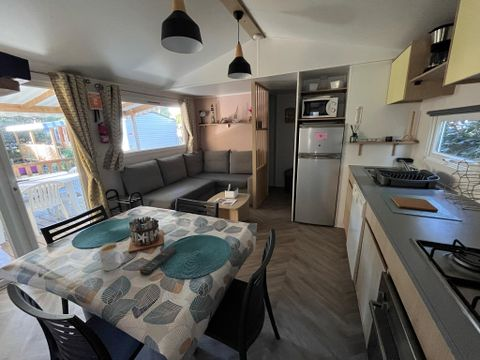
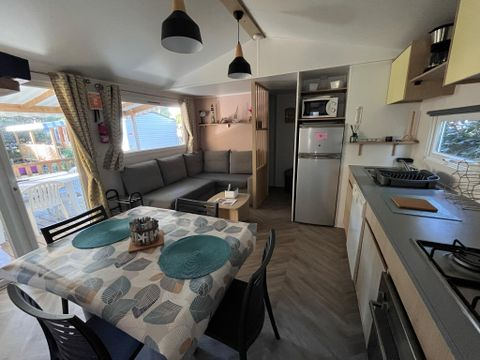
- remote control (159, 259)
- mug (113, 256)
